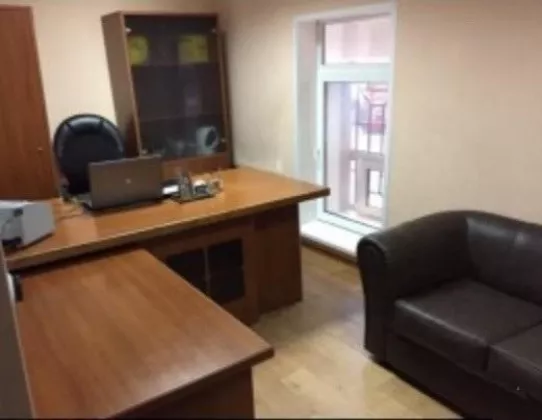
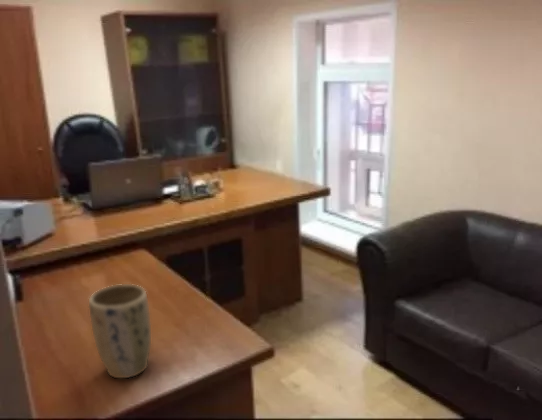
+ plant pot (122, 332)
